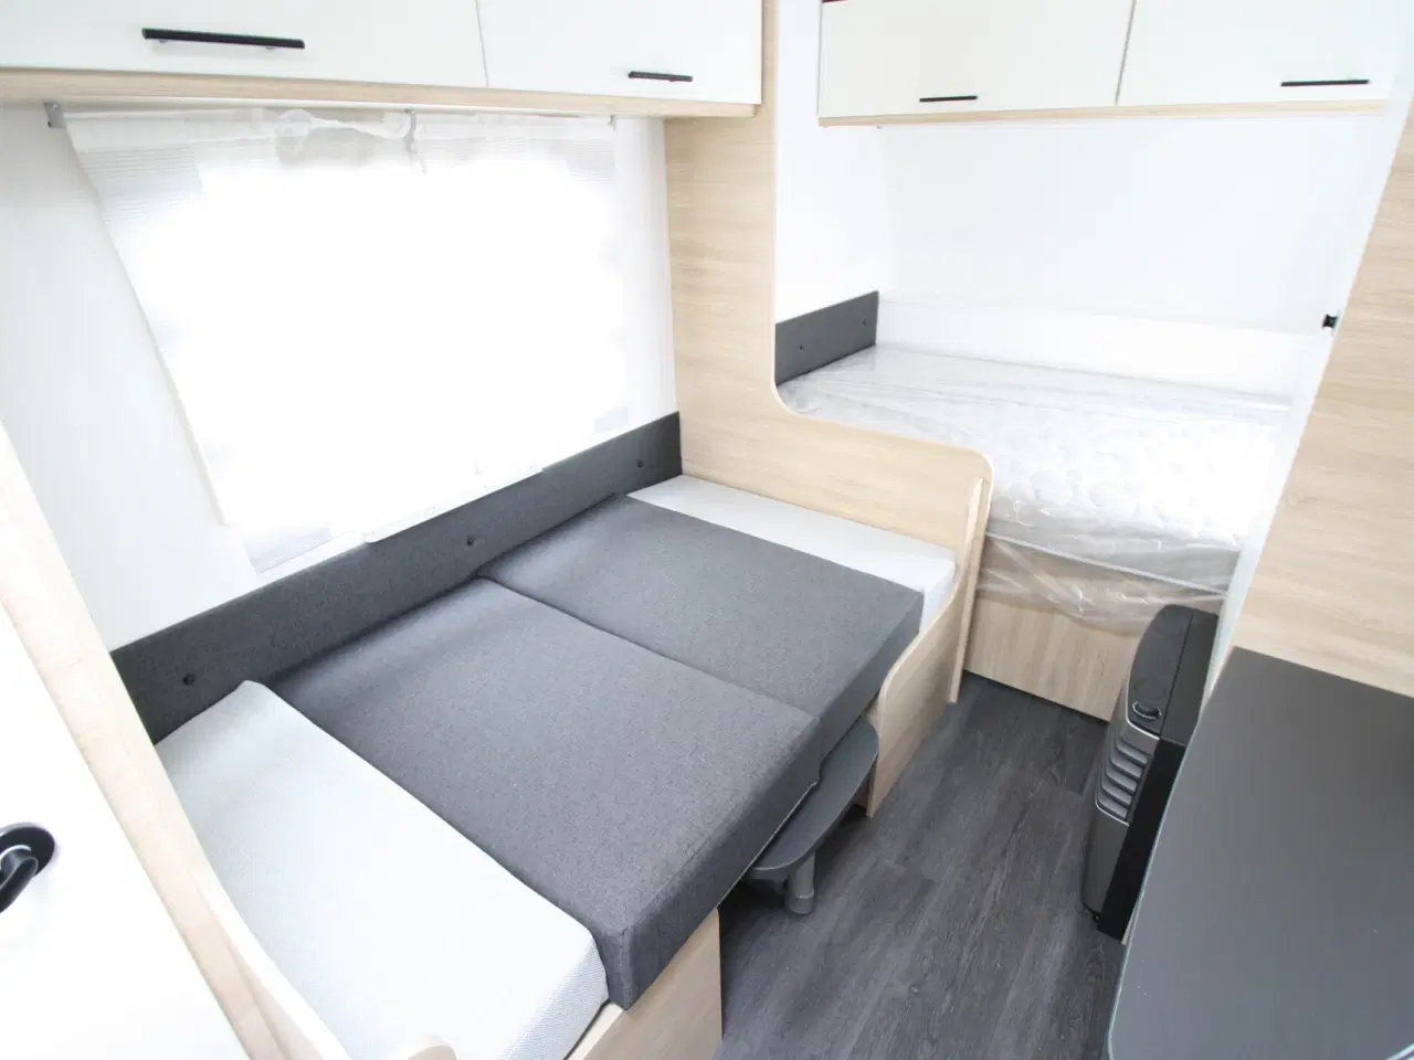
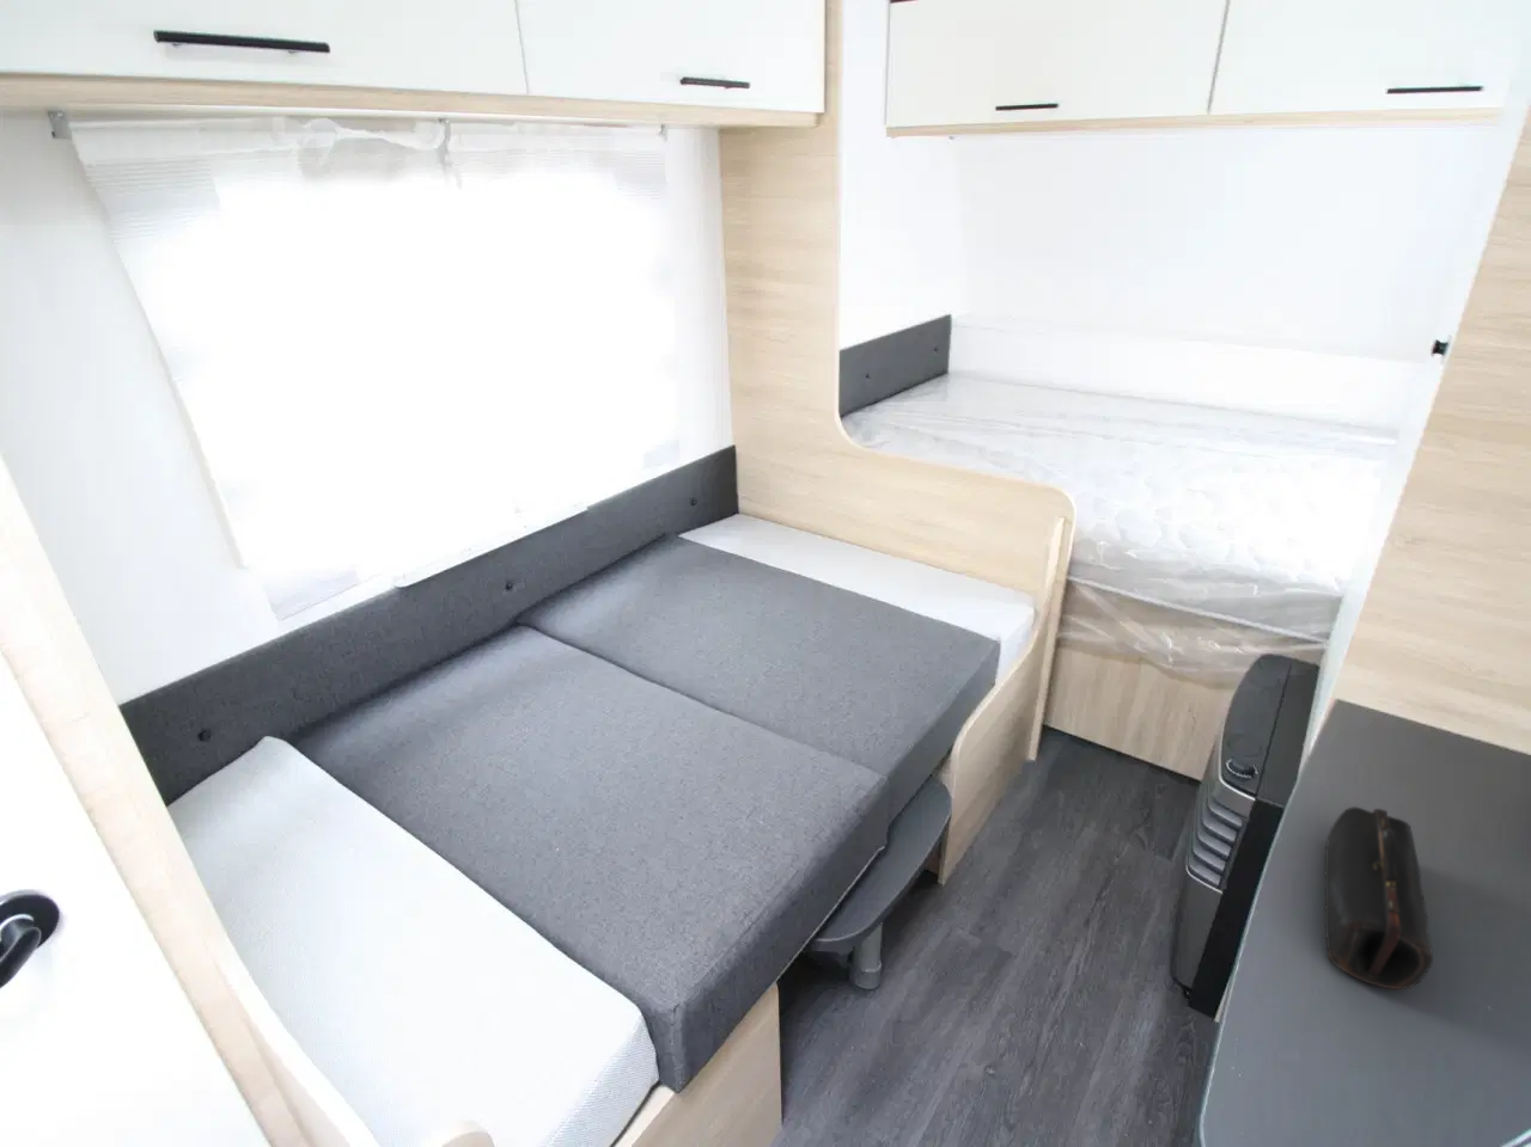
+ pencil case (1380, 876)
